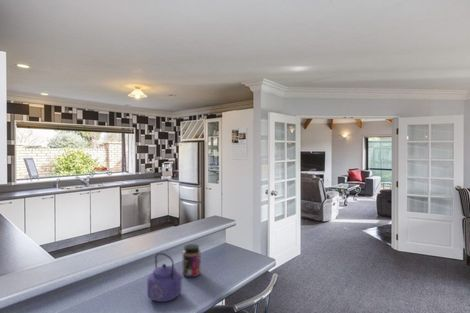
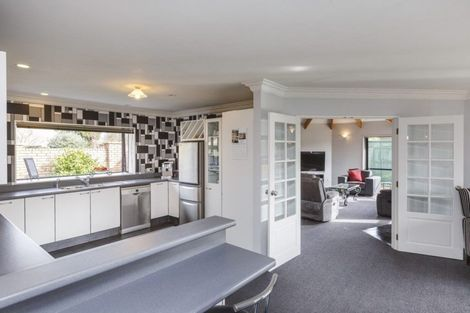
- kettle (167, 276)
- jar (191, 260)
